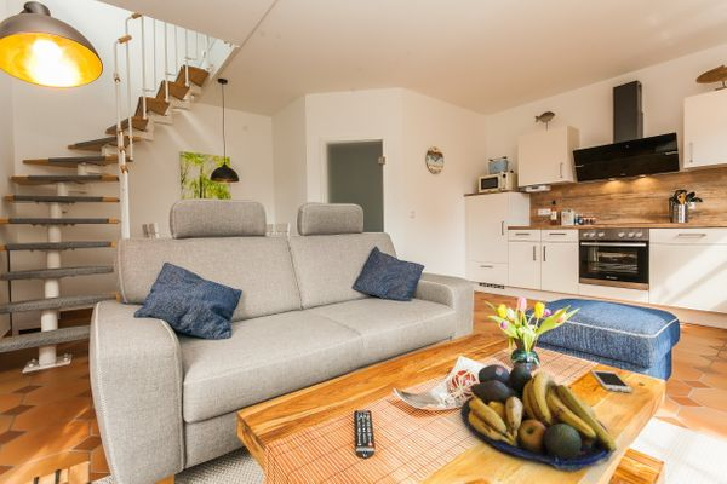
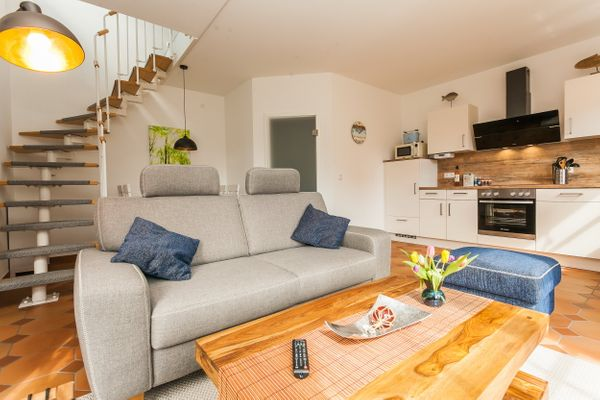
- fruit bowl (531, 399)
- smartphone (609, 380)
